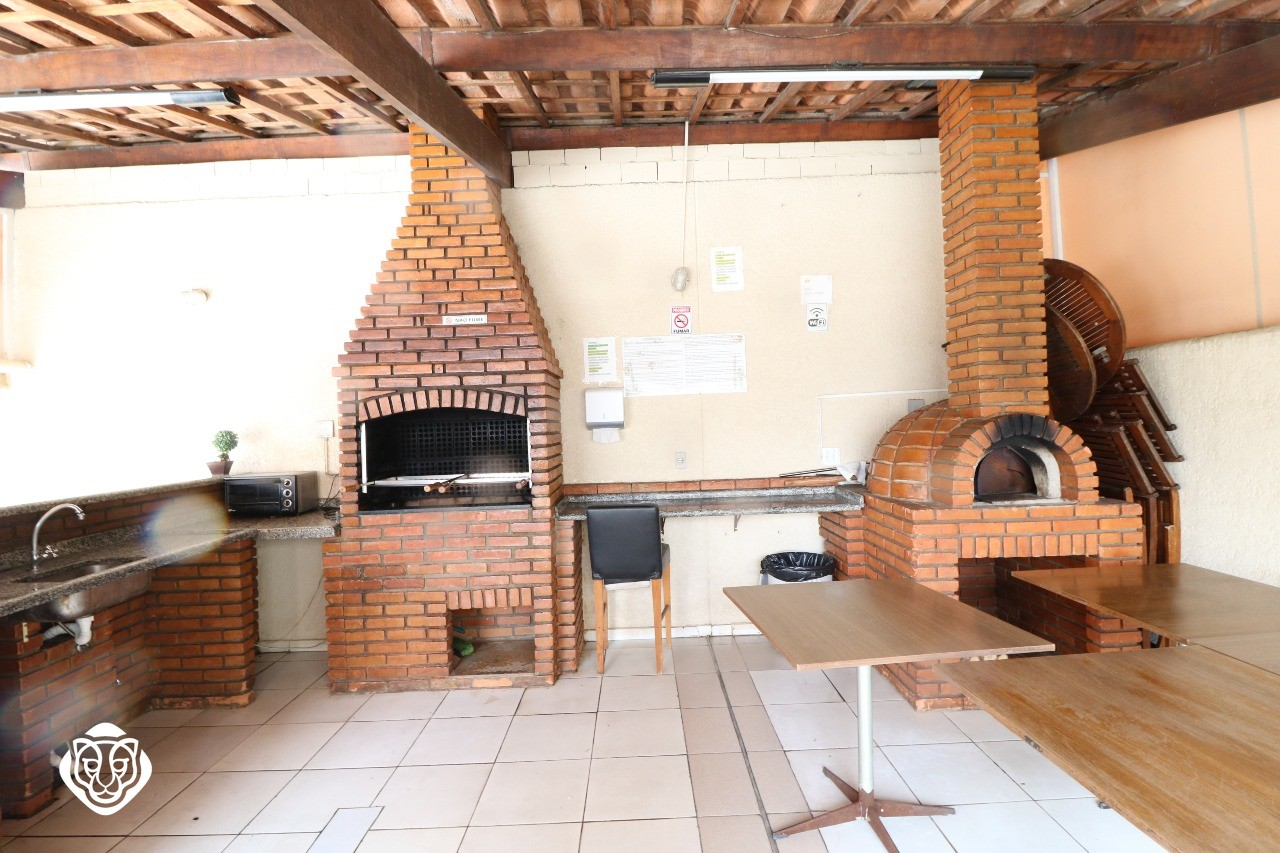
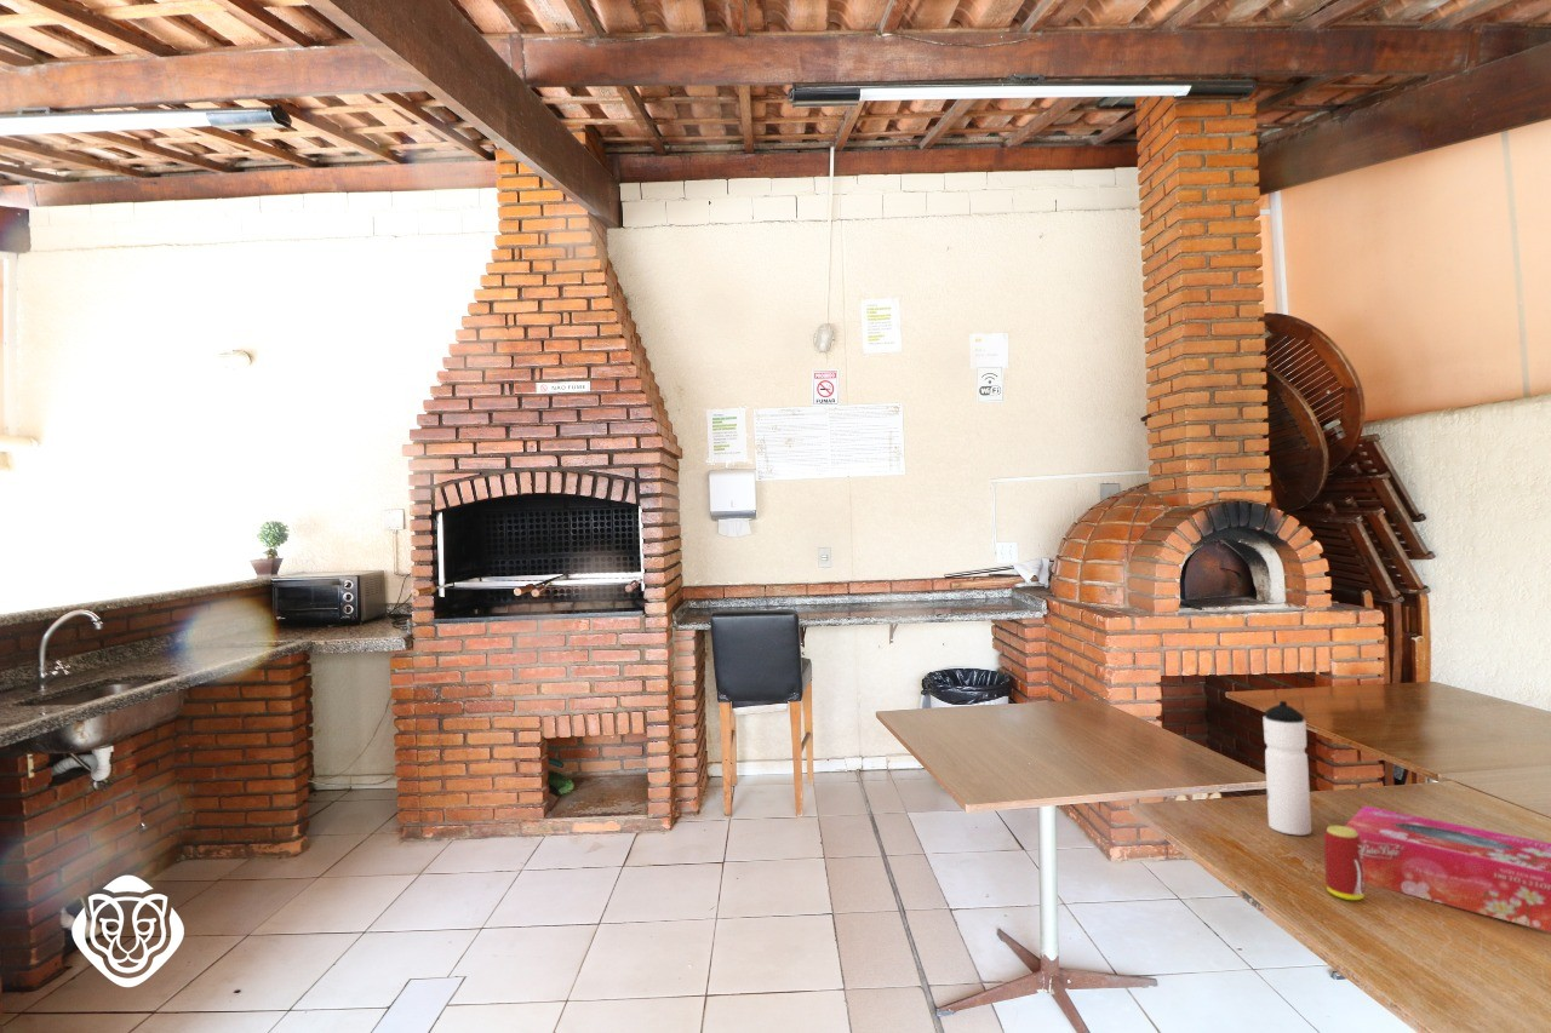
+ water bottle (1286, 764)
+ beverage can (1344, 862)
+ tissue box (1453, 862)
